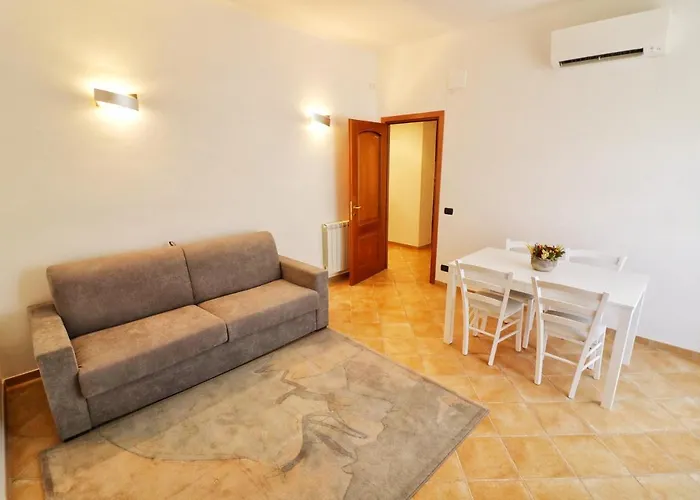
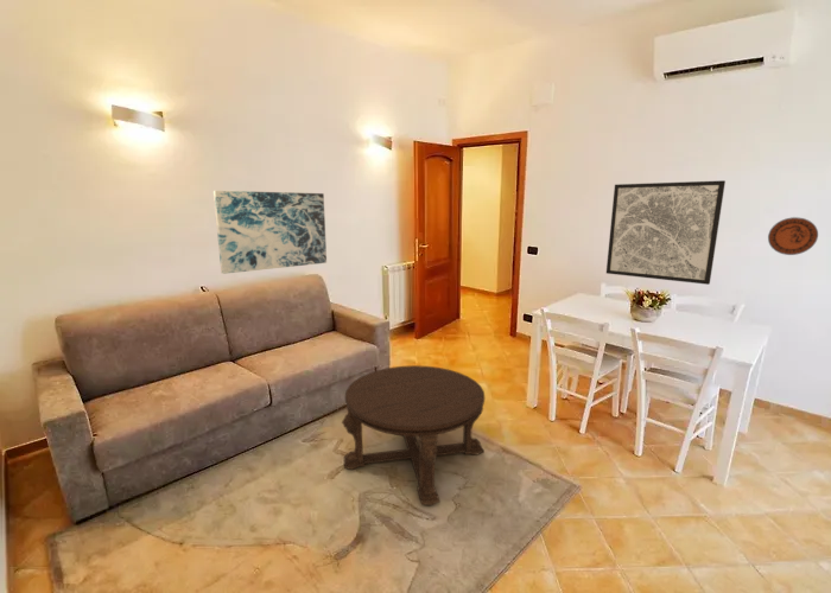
+ coffee table (414, 425)
+ decorative plate (792, 236)
+ wall art (275, 230)
+ wall art (659, 231)
